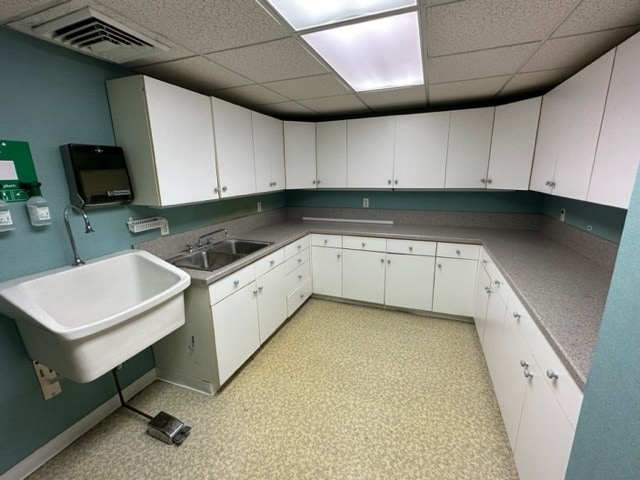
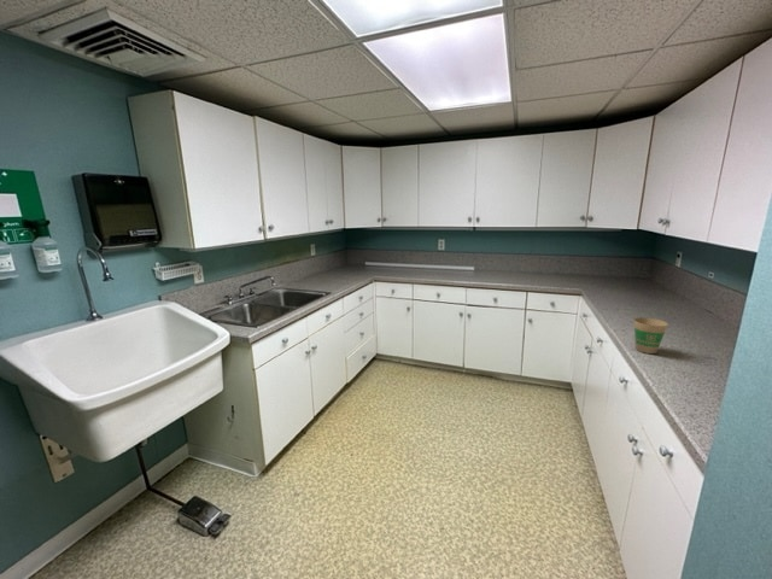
+ paper cup (648, 335)
